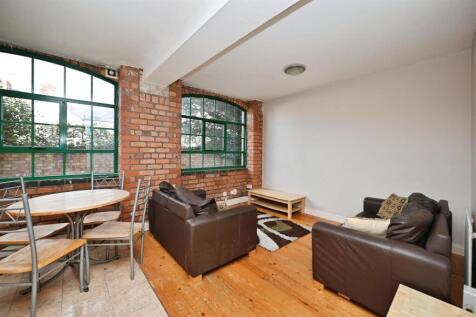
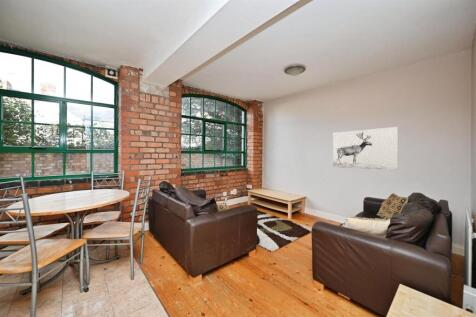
+ wall art (362, 149)
